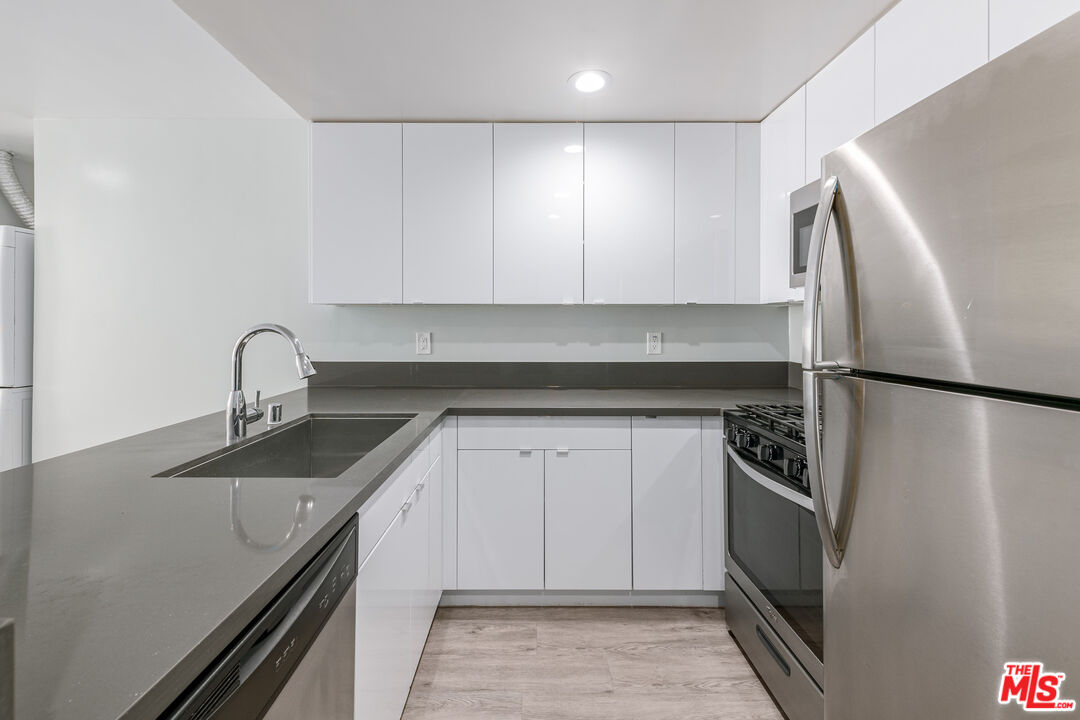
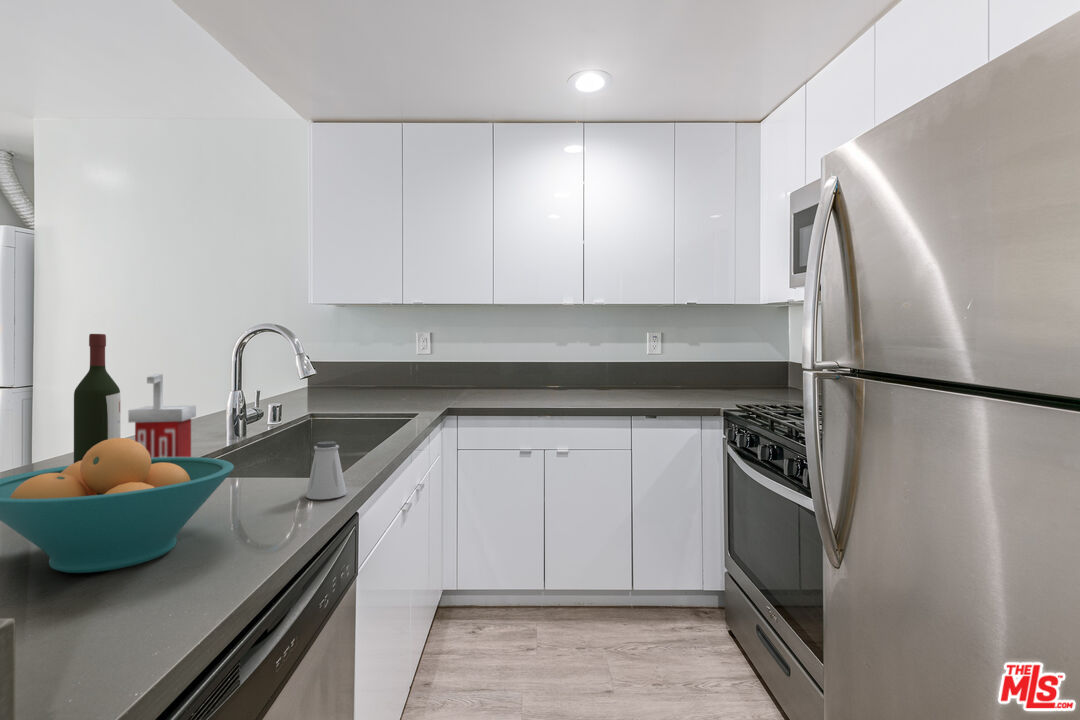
+ wine bottle (97, 401)
+ saltshaker (326, 468)
+ fruit bowl (116, 497)
+ soap dispenser (161, 426)
